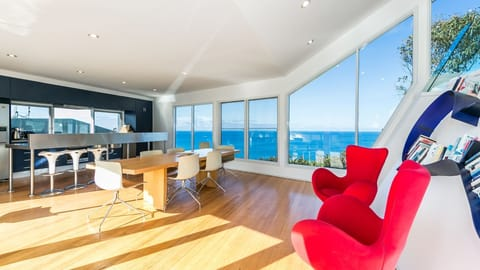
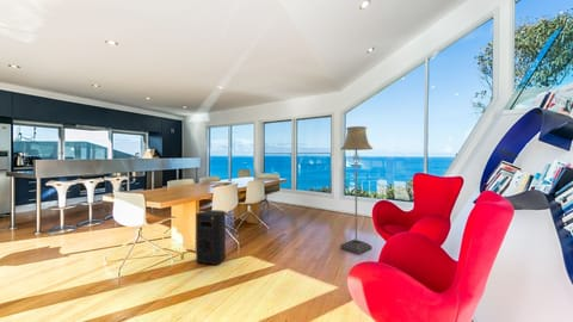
+ floor lamp (356, 187)
+ speaker (211, 236)
